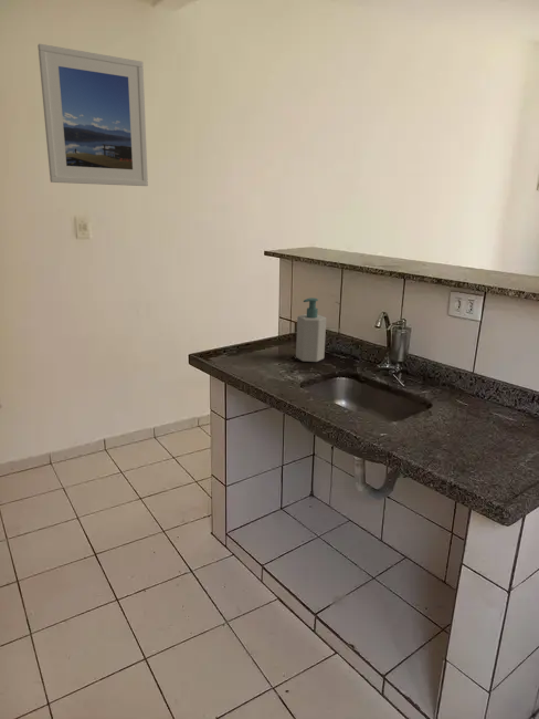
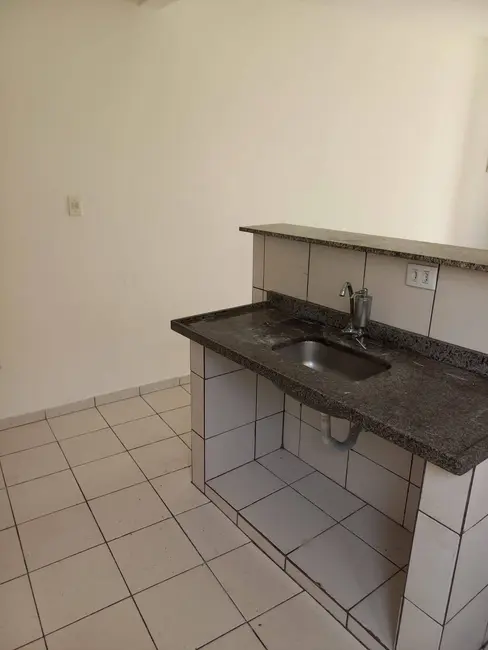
- soap bottle (310, 329)
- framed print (97, 121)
